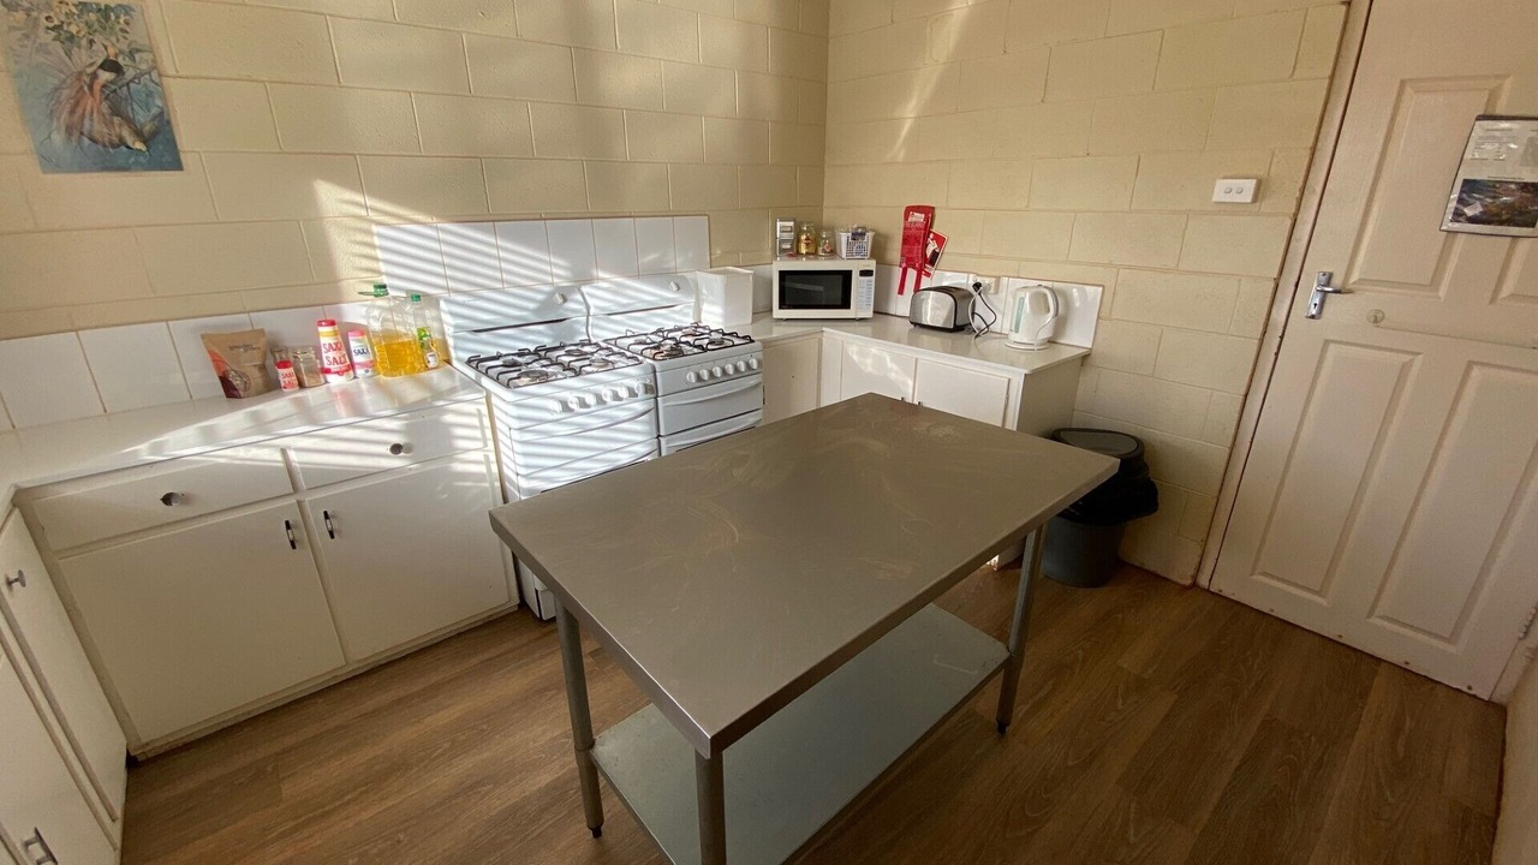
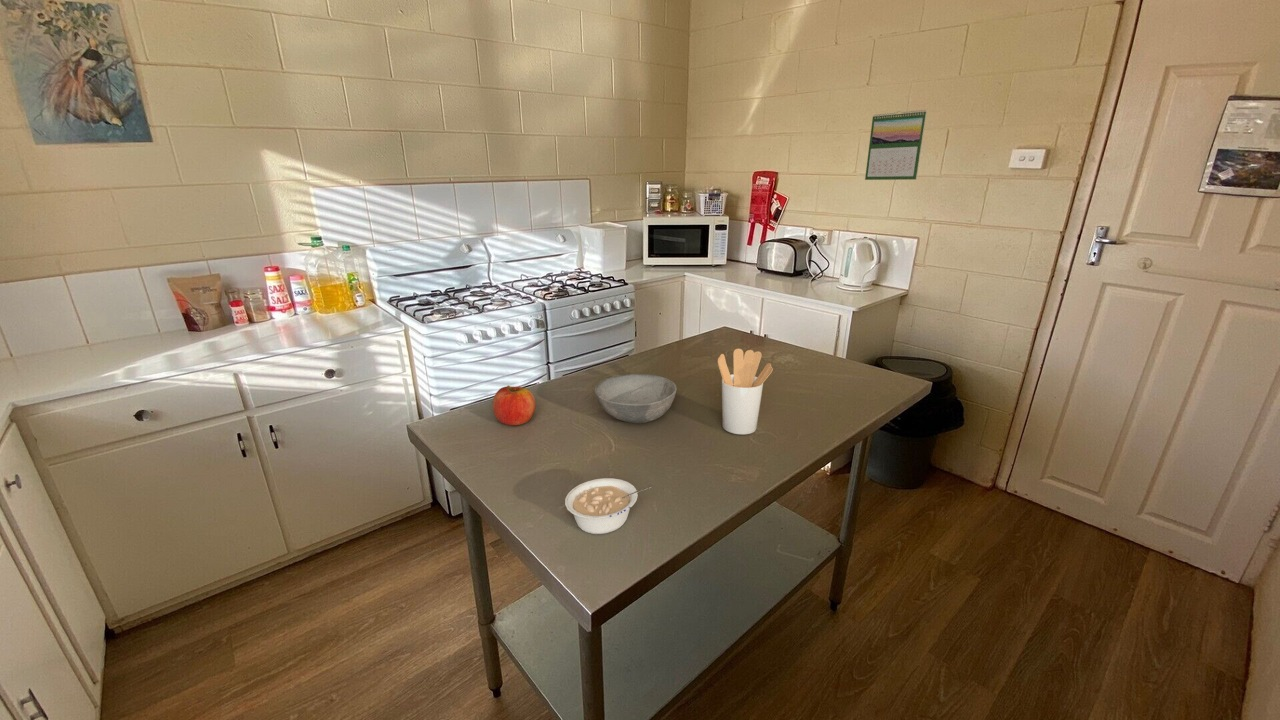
+ calendar (894, 145)
+ fruit (514, 403)
+ bowl (635, 401)
+ utensil holder (742, 389)
+ legume (604, 504)
